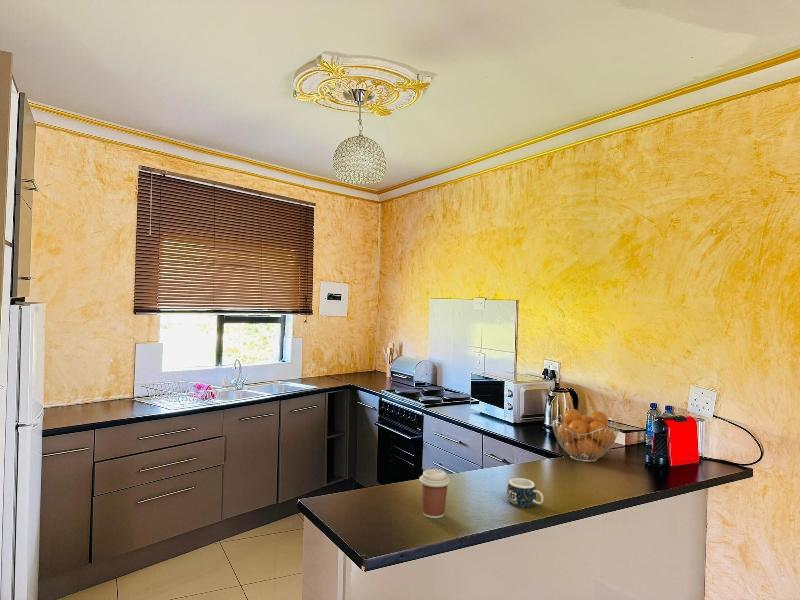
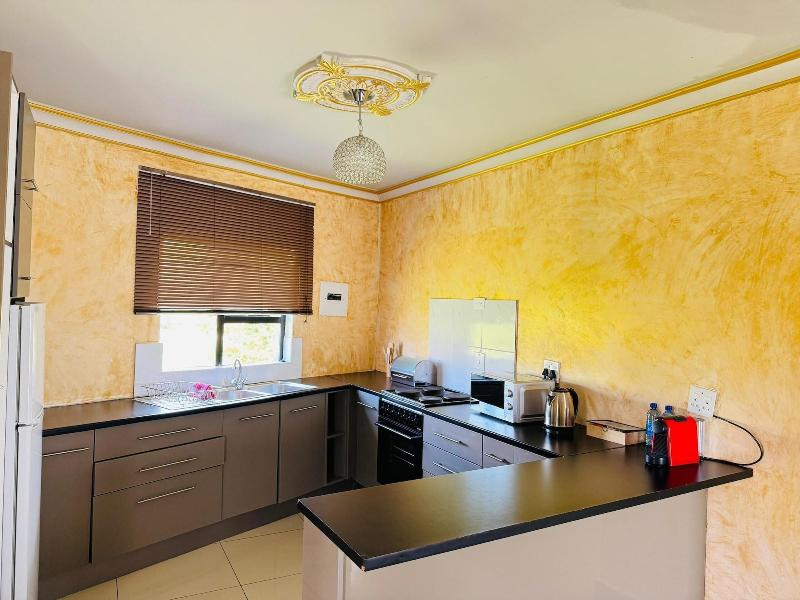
- fruit basket (584, 434)
- coffee cup (434, 493)
- mug (525, 494)
